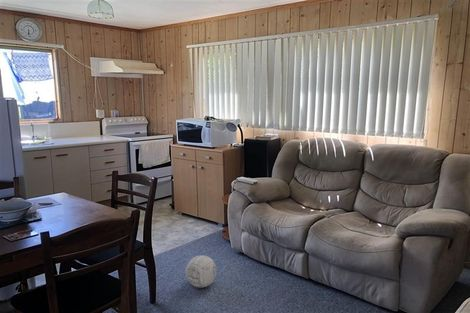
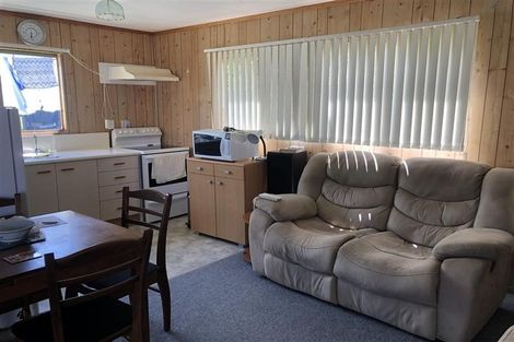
- ball (201, 271)
